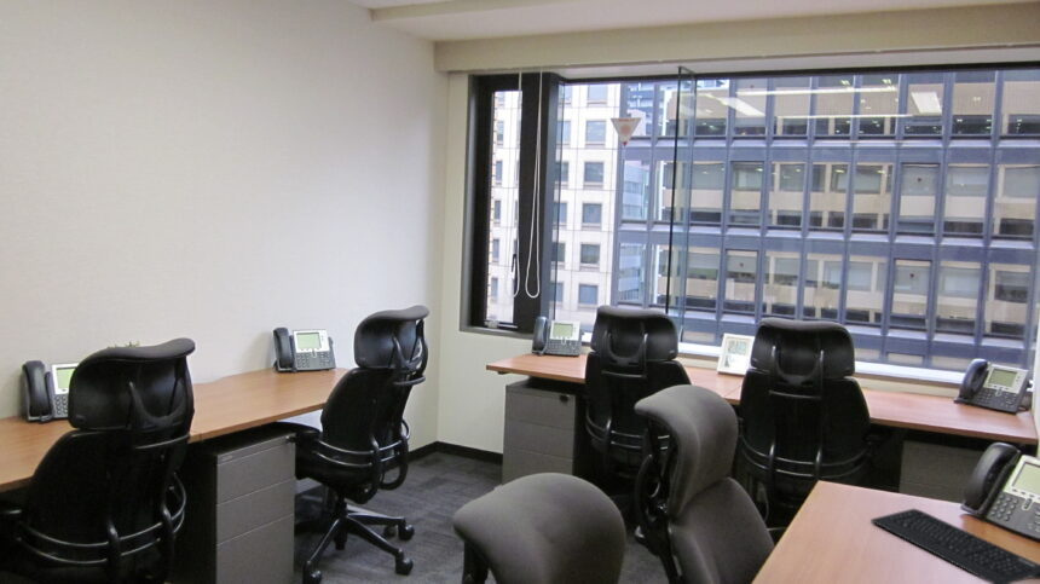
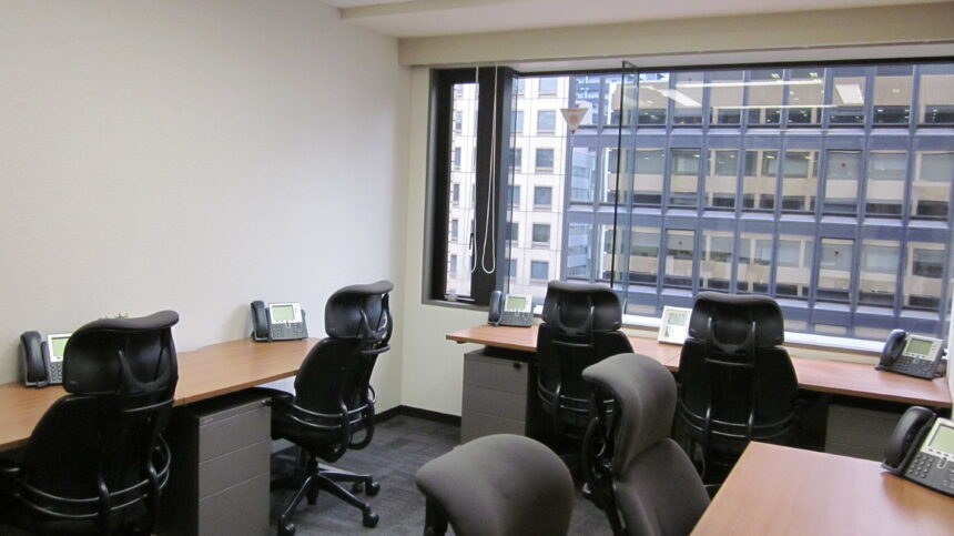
- keyboard (954, 542)
